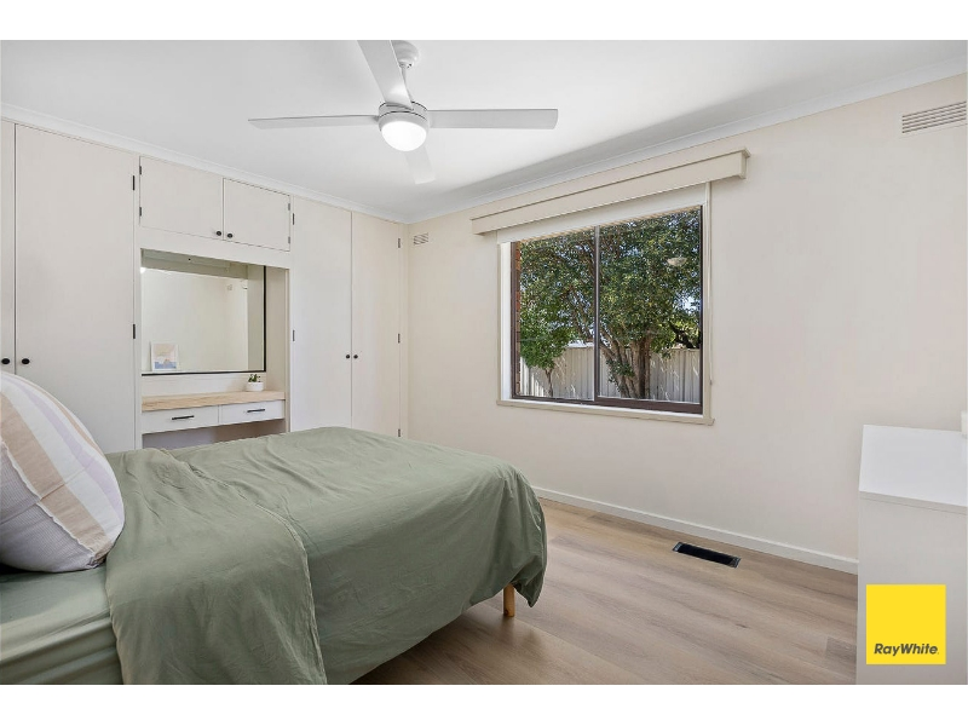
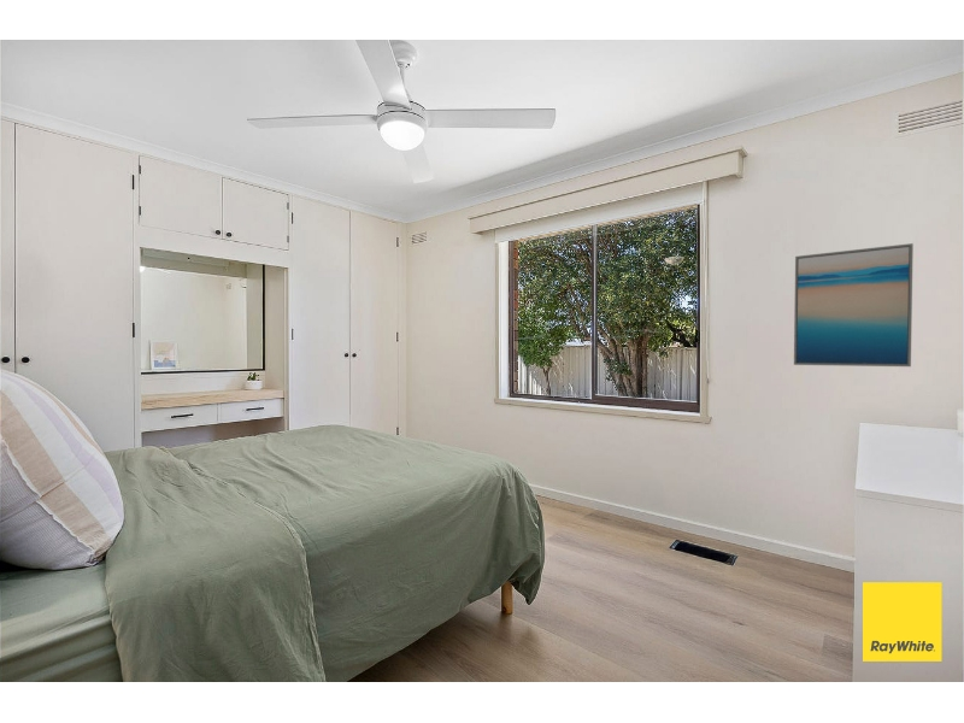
+ wall art (850, 307)
